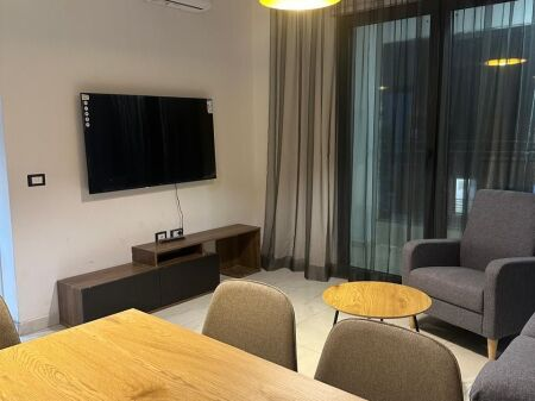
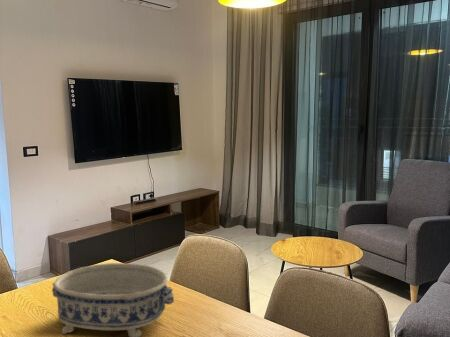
+ decorative bowl (112, 298)
